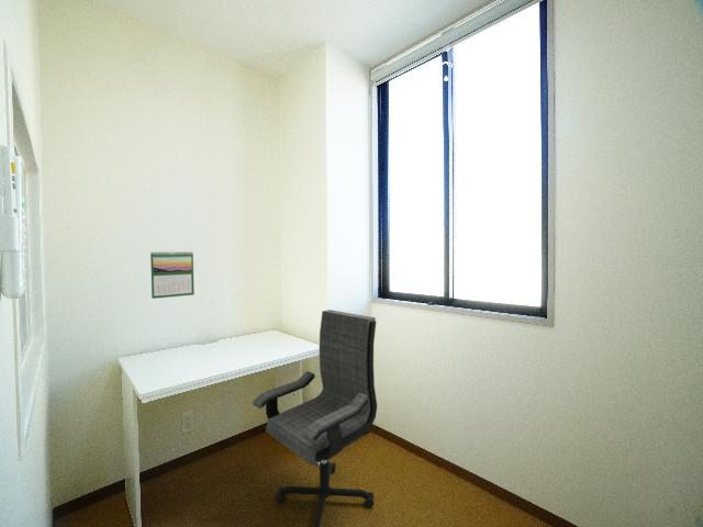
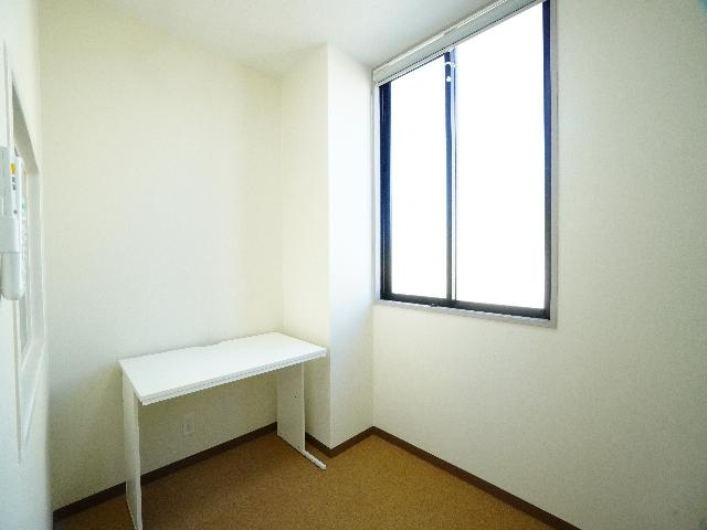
- office chair (319, 412)
- calendar (172, 273)
